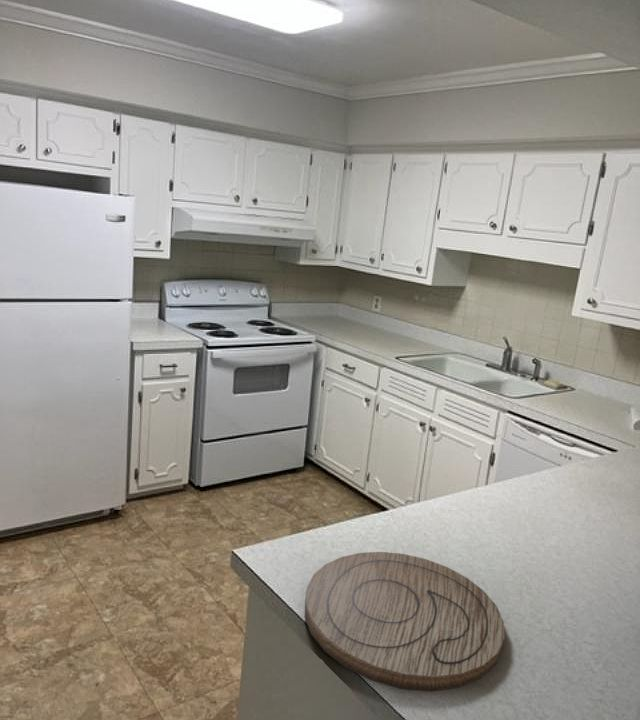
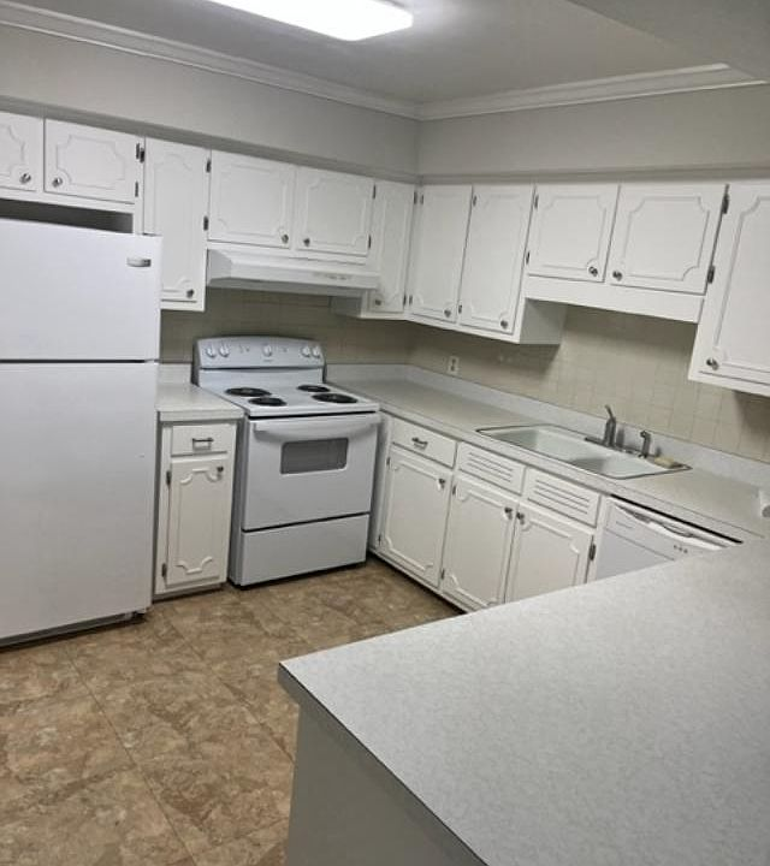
- cutting board (402, 611)
